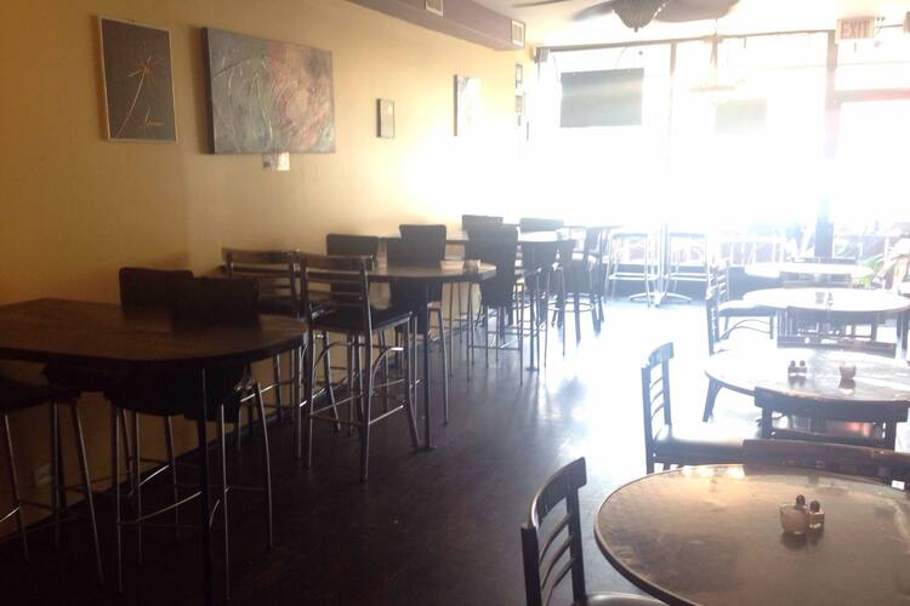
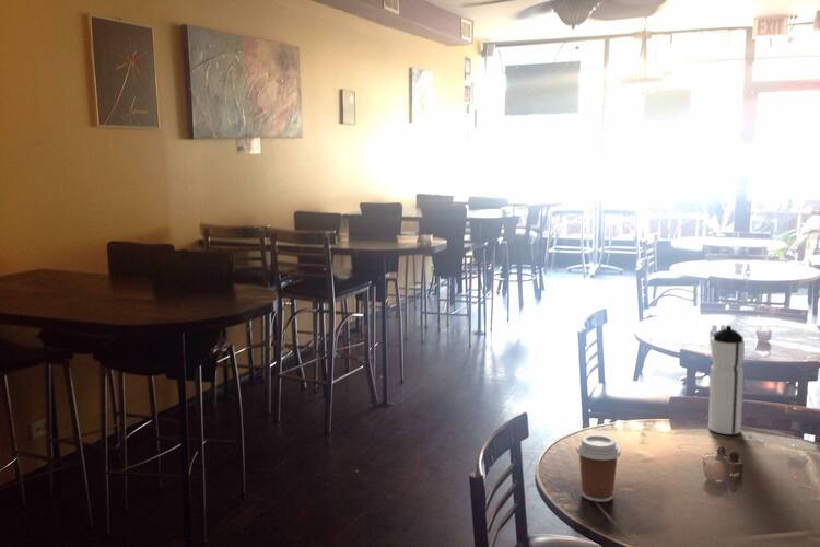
+ water bottle (726, 377)
+ coffee cup (597, 467)
